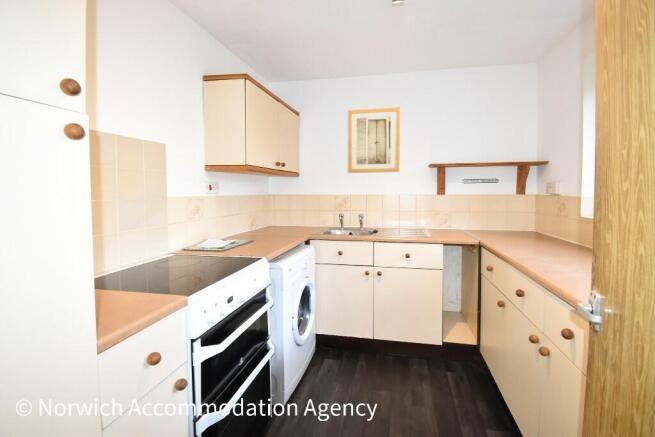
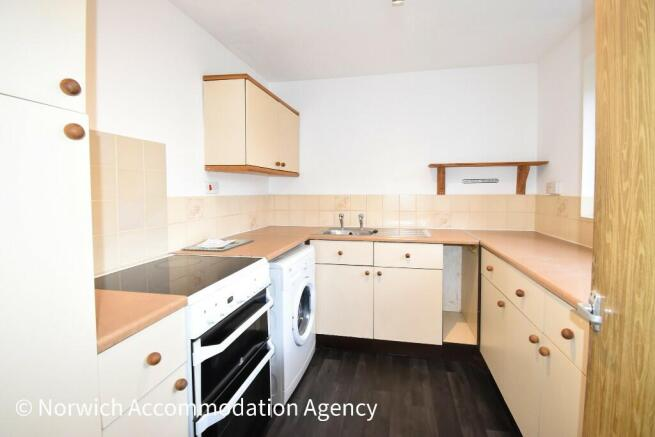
- wall art (373, 140)
